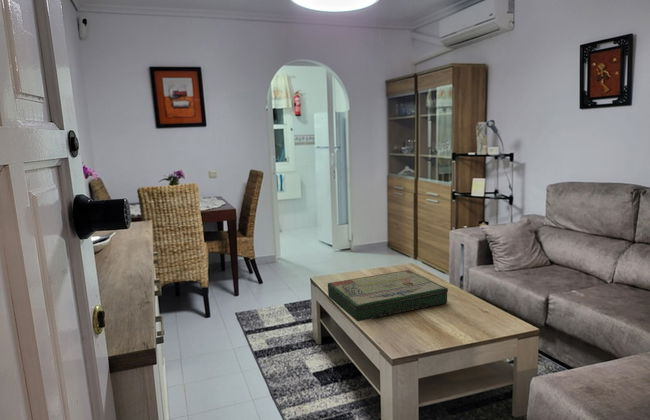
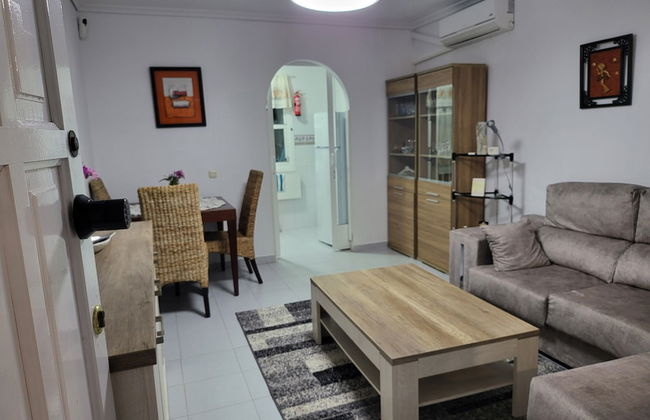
- board game (385, 292)
